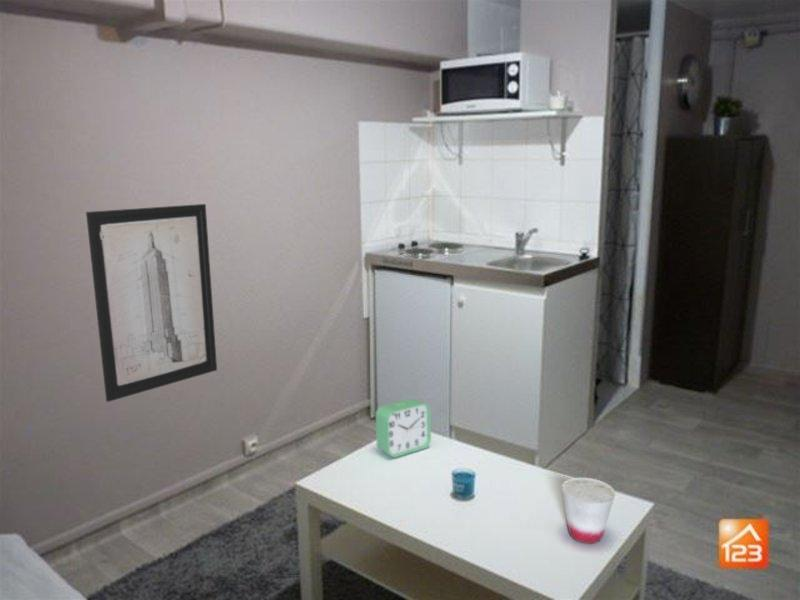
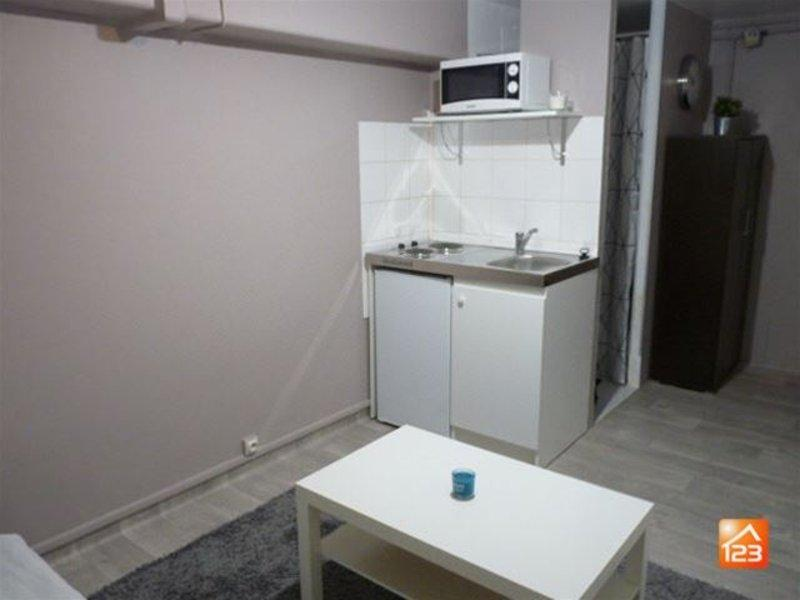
- cup (586, 512)
- alarm clock (403, 426)
- wall art (157, 298)
